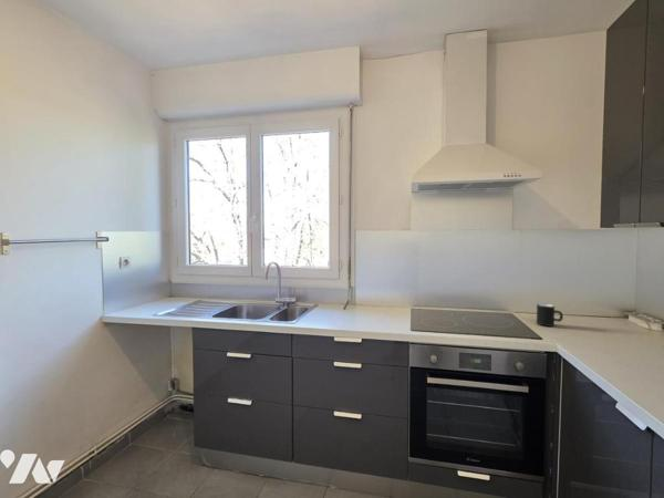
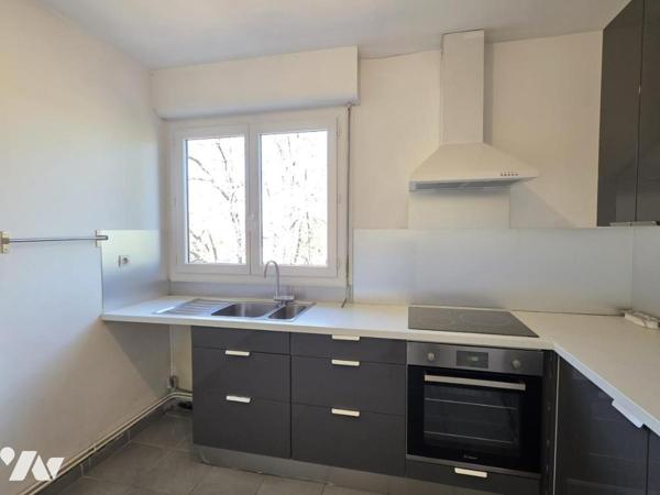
- mug (549, 314)
